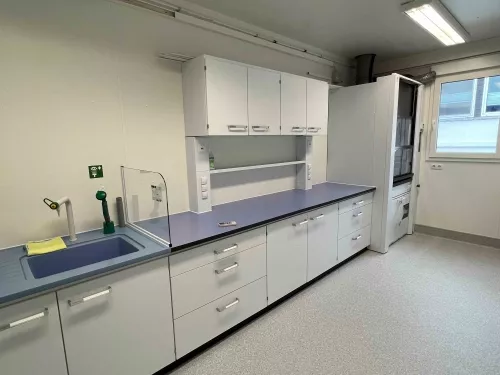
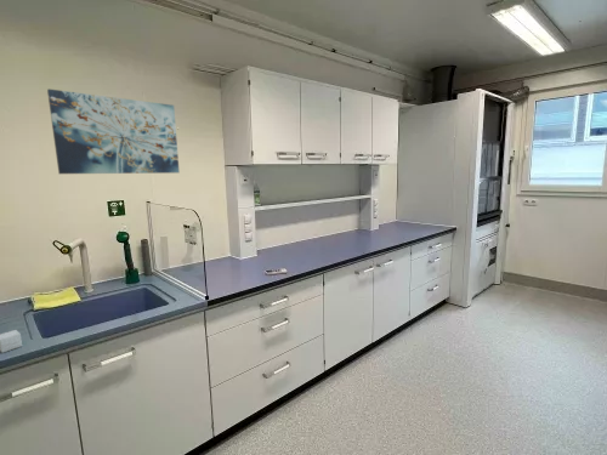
+ wall art (121, 136)
+ small box (8, 340)
